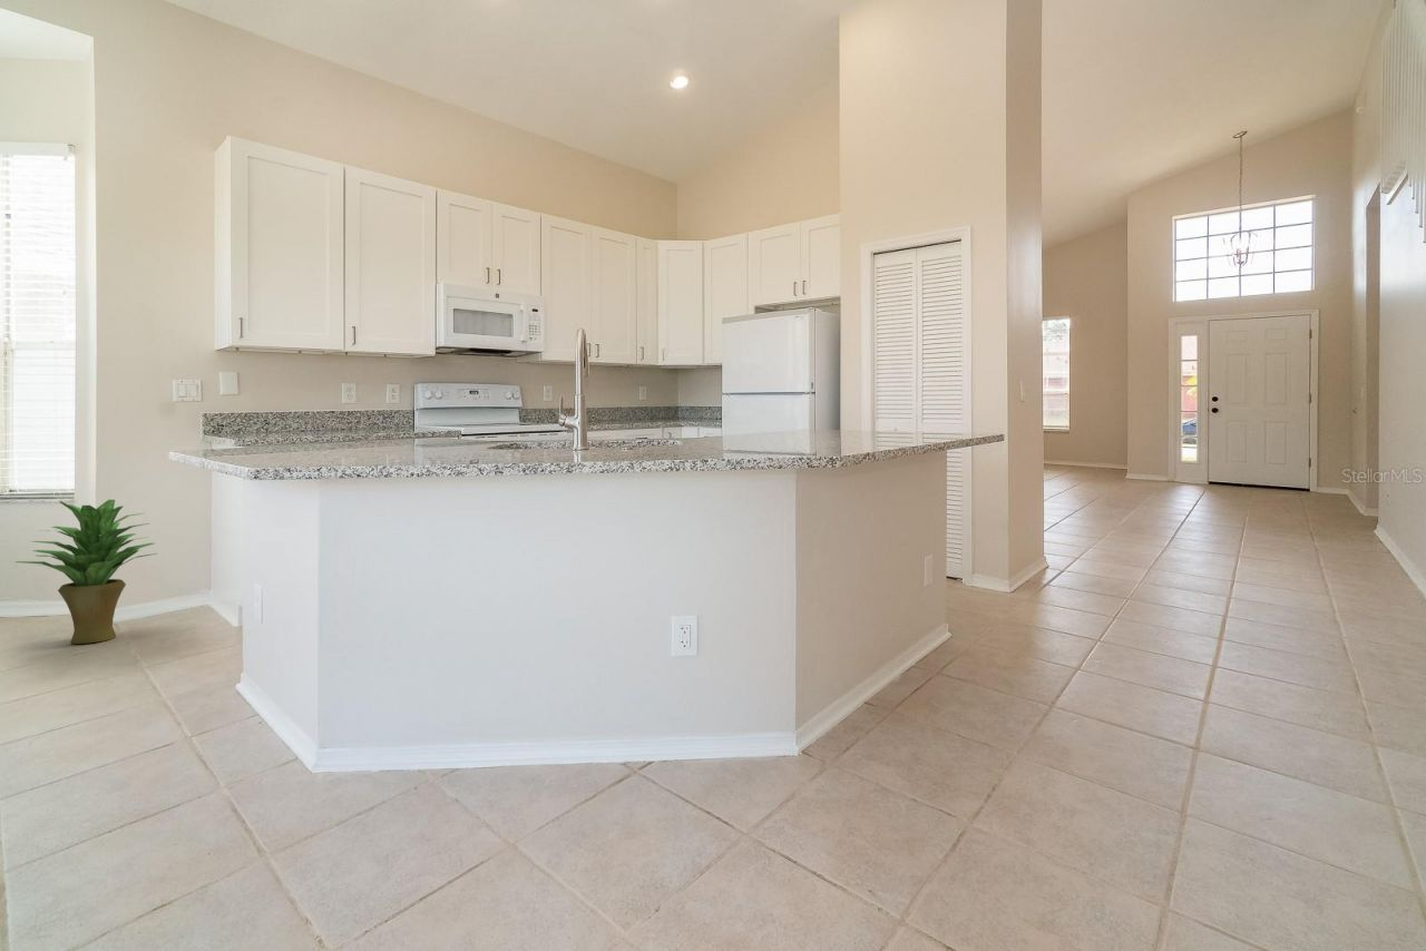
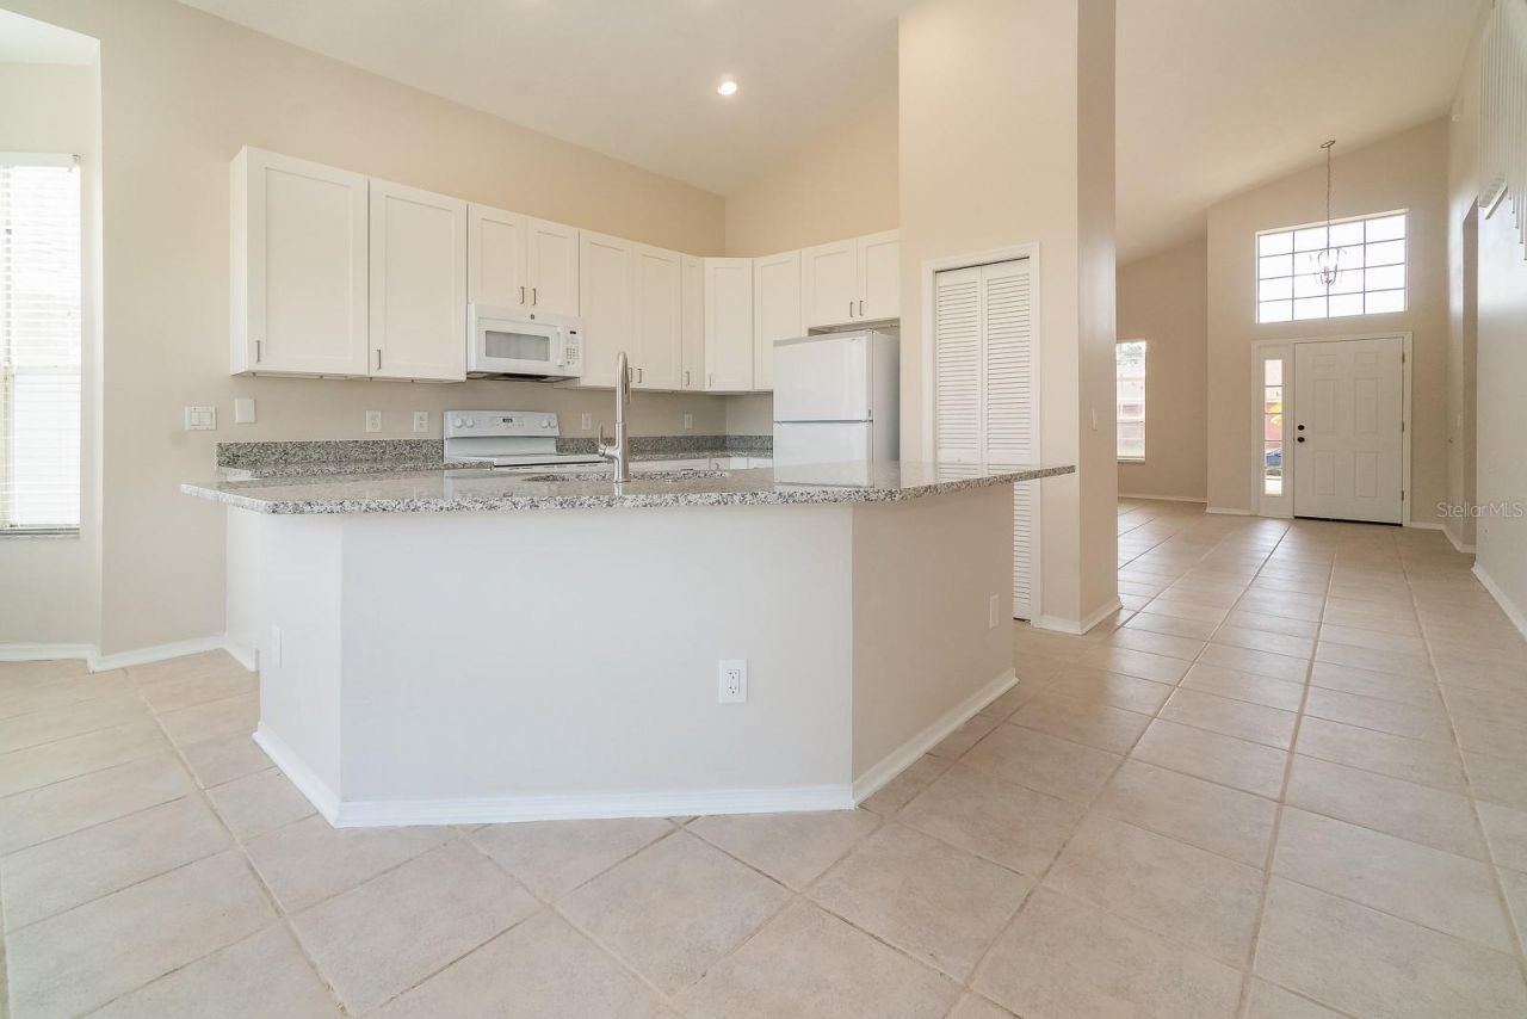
- potted plant (94, 569)
